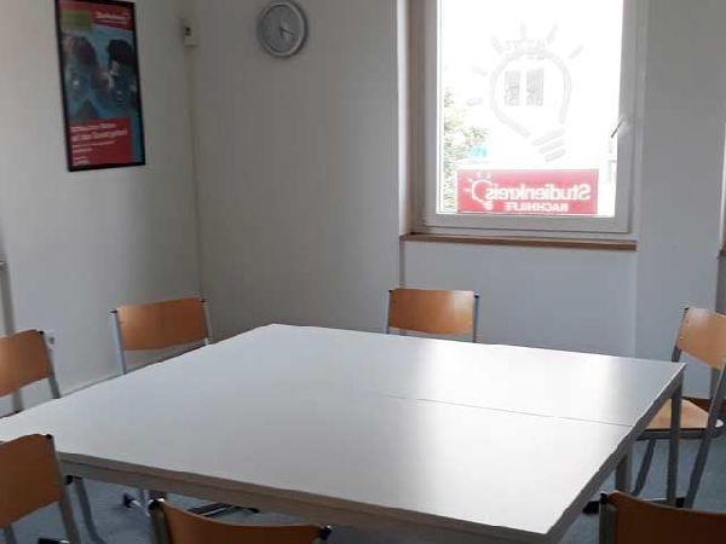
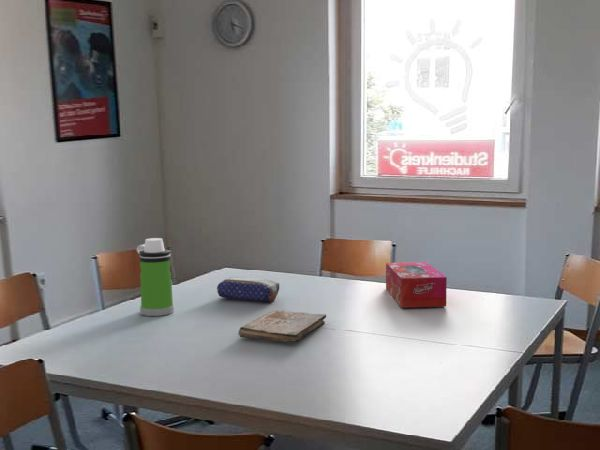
+ tissue box (414, 283)
+ water bottle (154, 275)
+ pencil case (248, 288)
+ book (284, 325)
